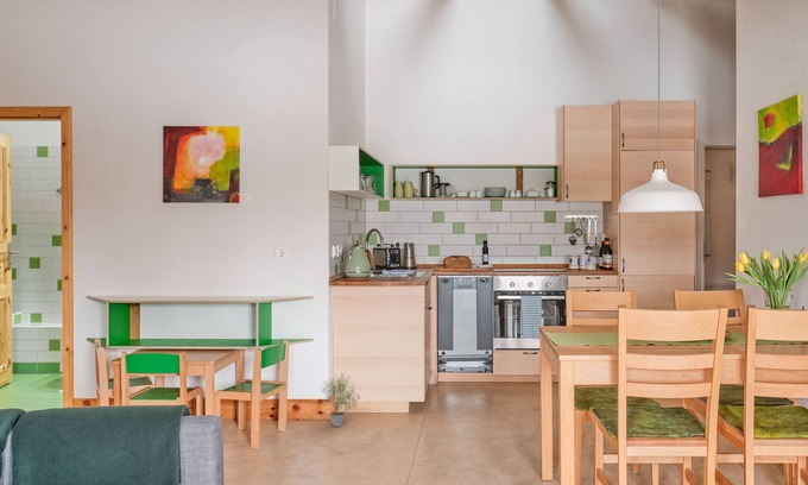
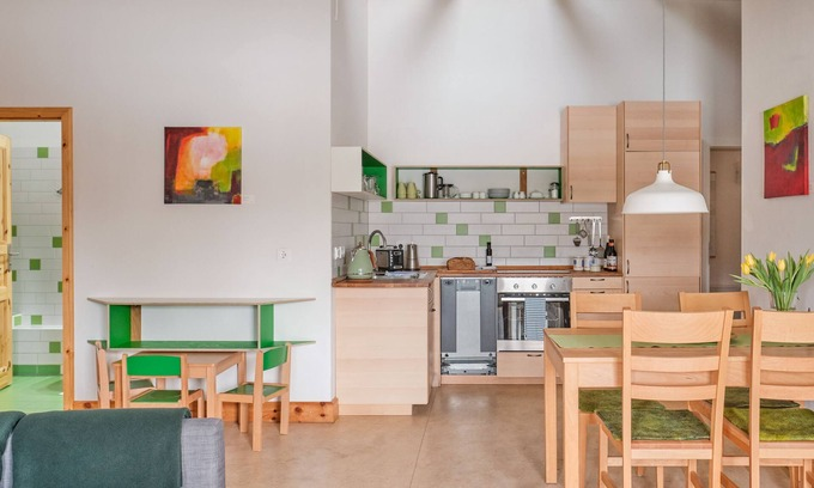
- potted plant (340, 397)
